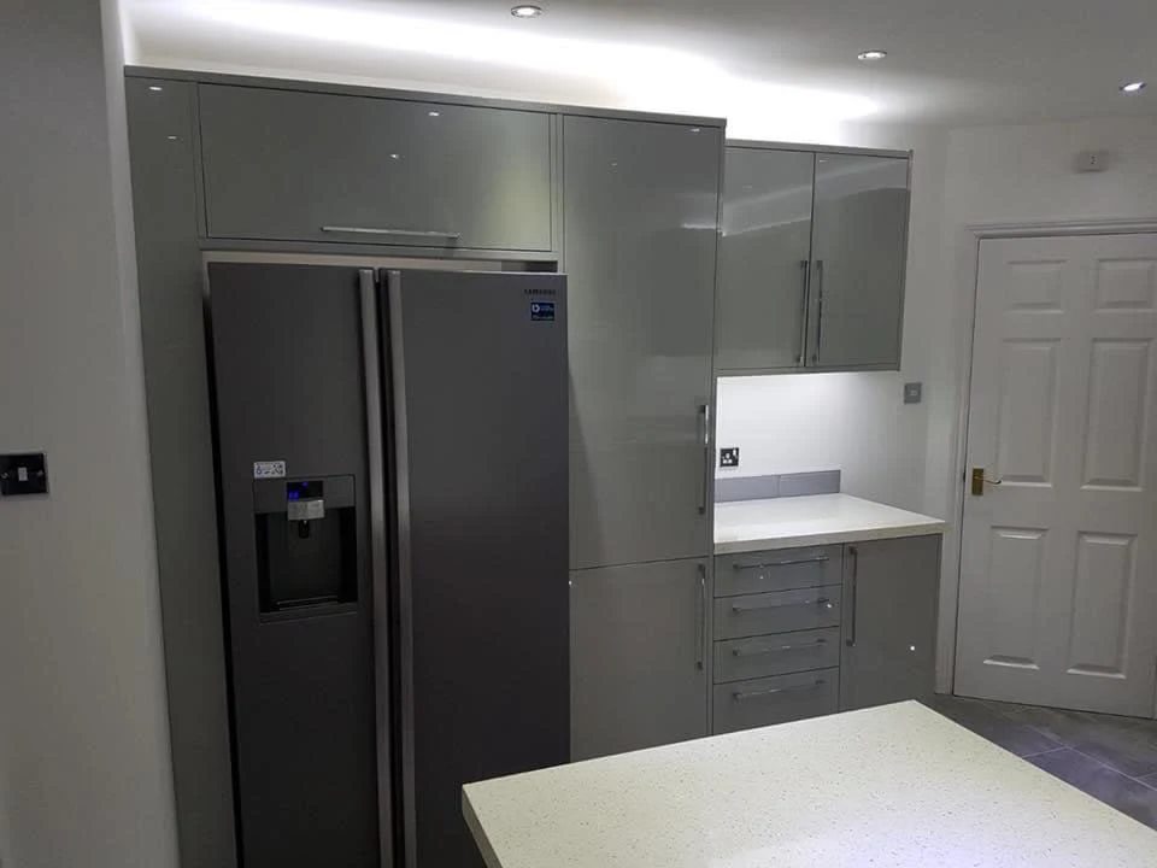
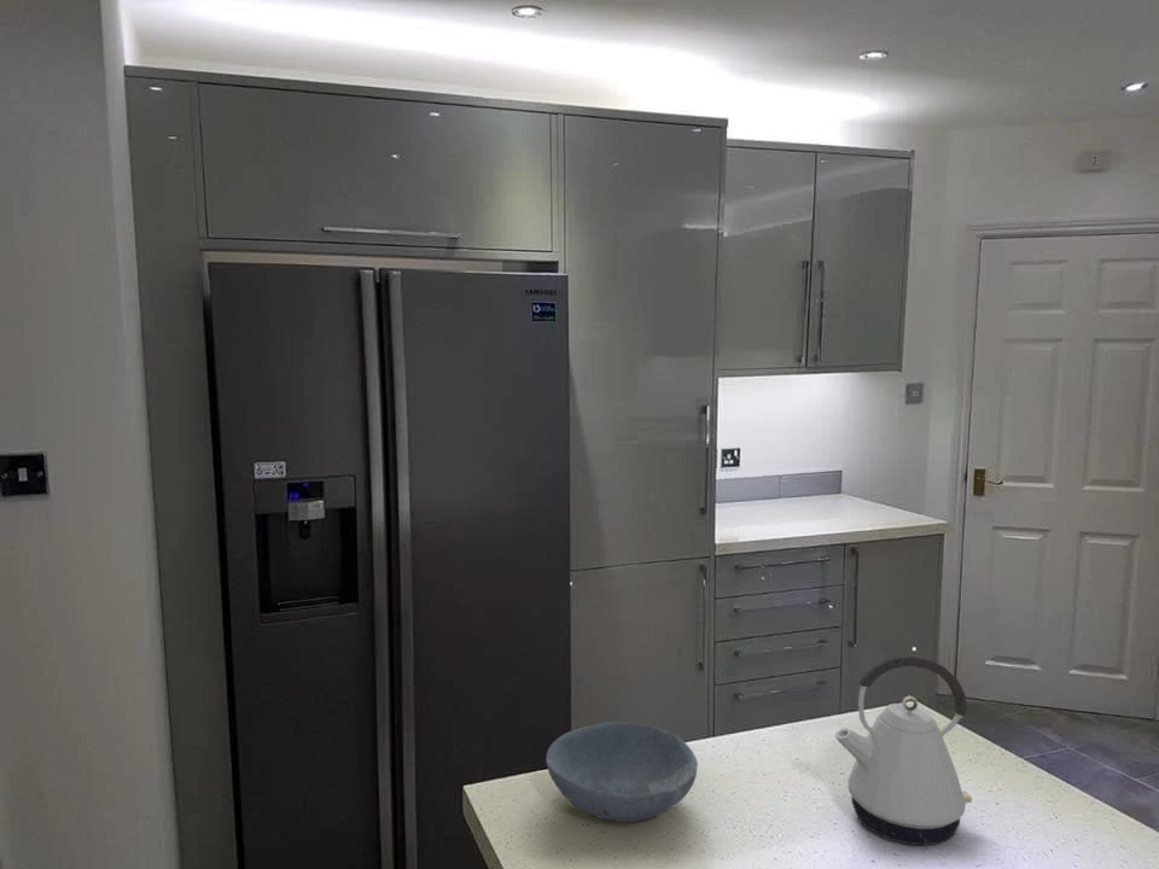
+ kettle (903, 739)
+ bowl (621, 777)
